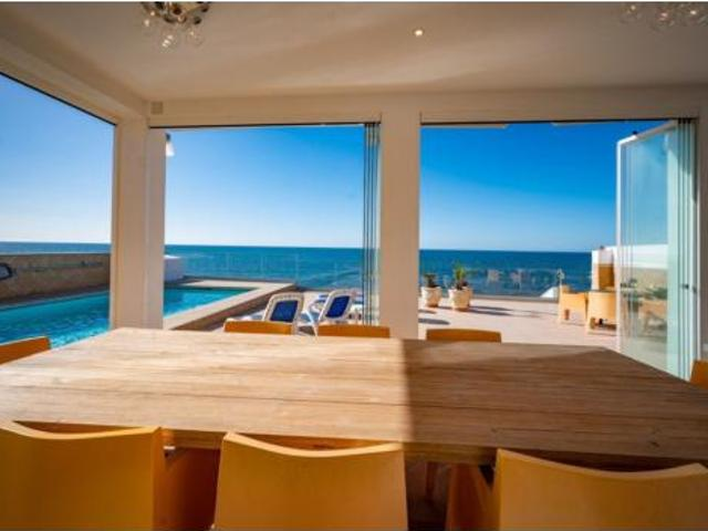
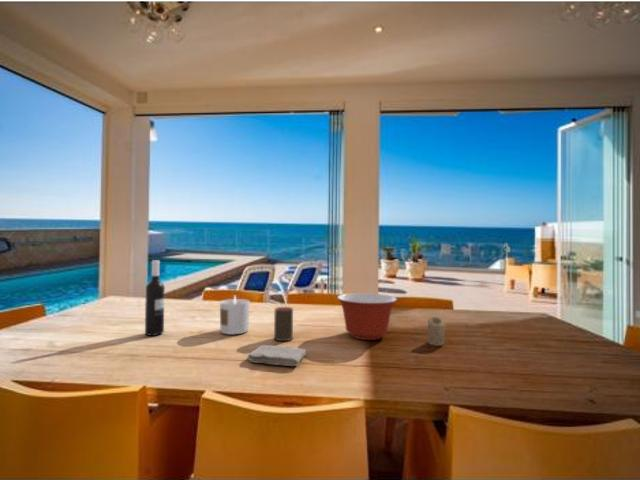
+ mixing bowl (366, 316)
+ wine bottle (155, 296)
+ candle (436, 331)
+ candle (234, 313)
+ cup (283, 323)
+ washcloth (277, 354)
